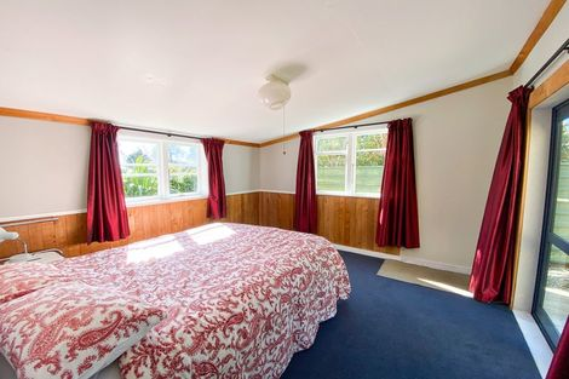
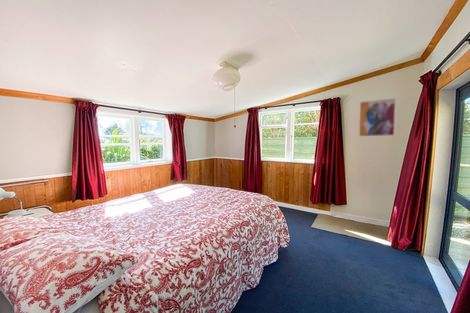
+ wall art (376, 118)
